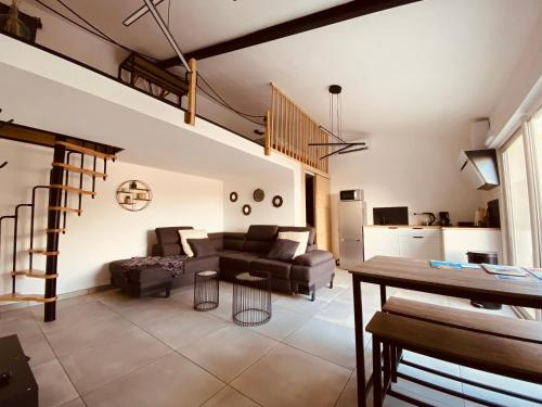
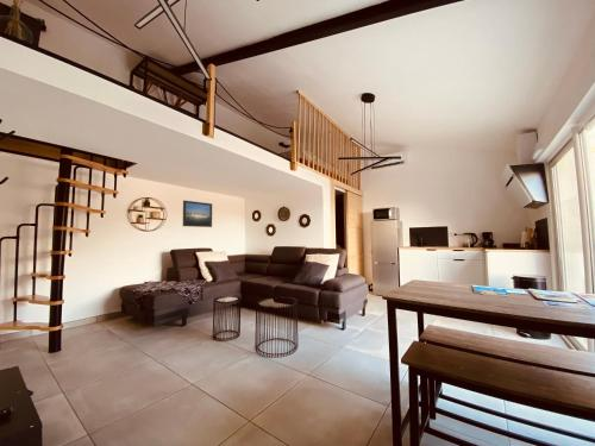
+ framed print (198, 214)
